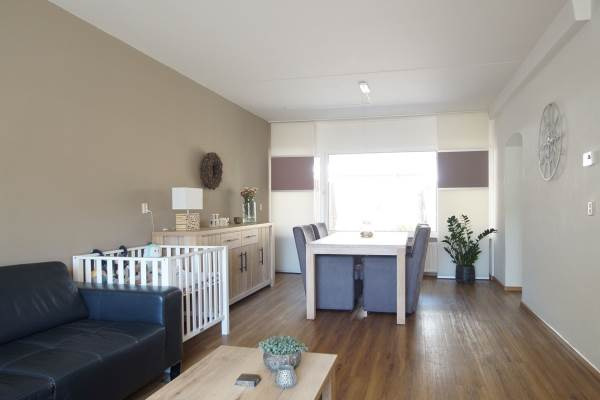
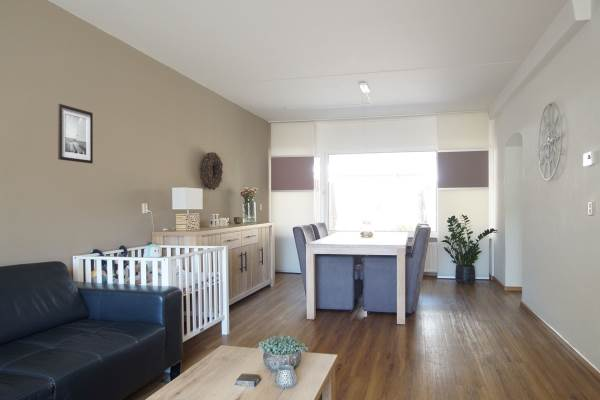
+ wall art (76, 135)
